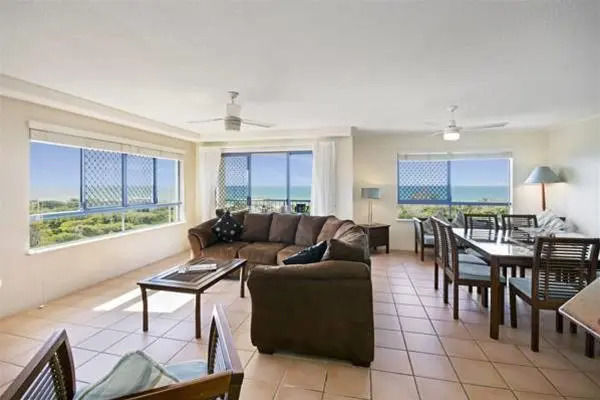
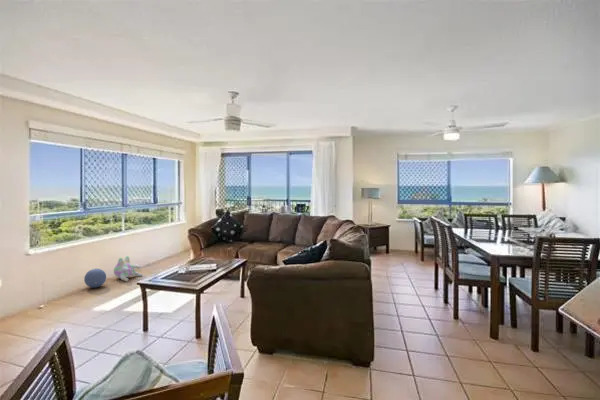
+ plush toy (126, 267)
+ ball (95, 278)
